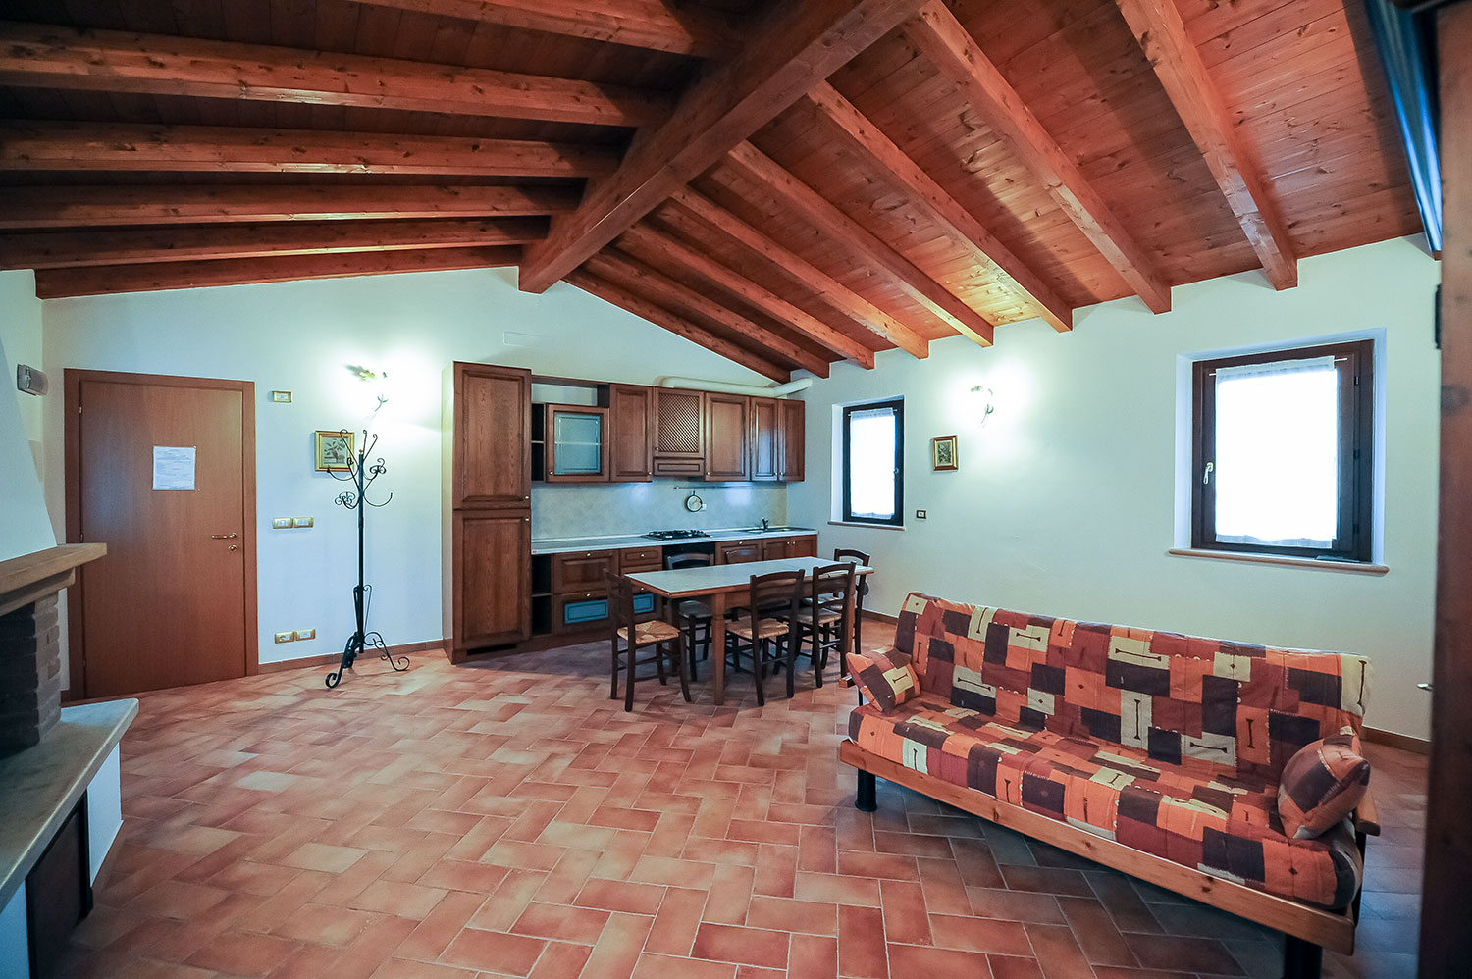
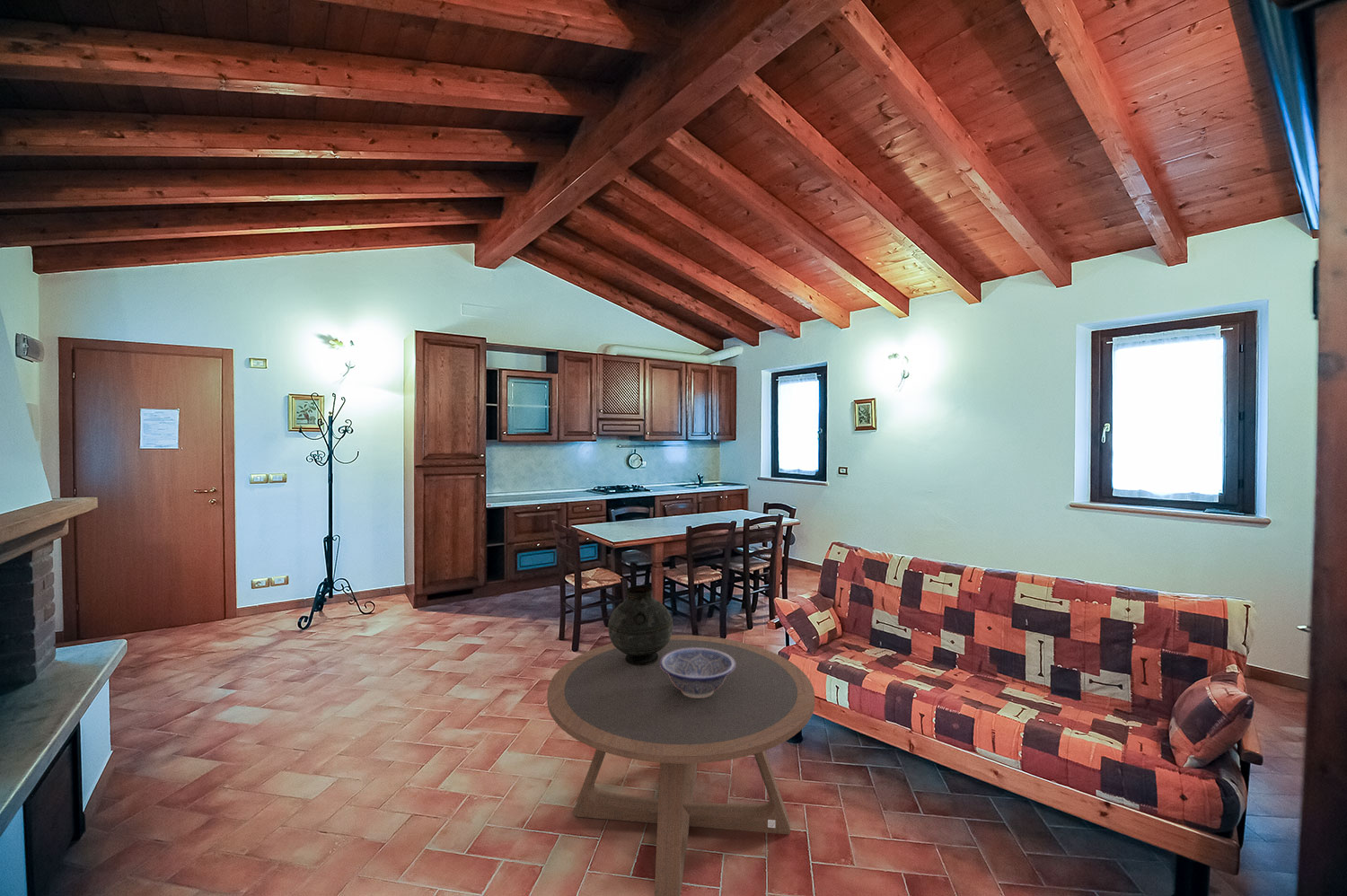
+ coffee table (680, 750)
+ decorative bowl (697, 675)
+ vase (640, 623)
